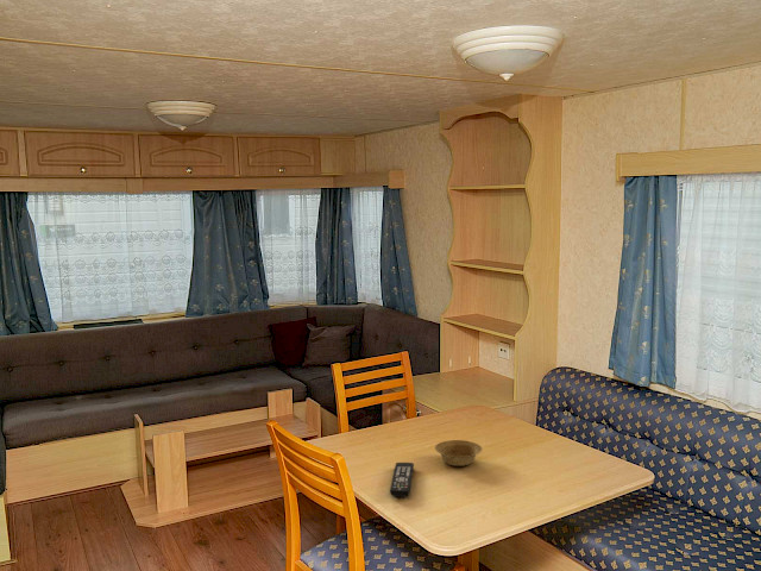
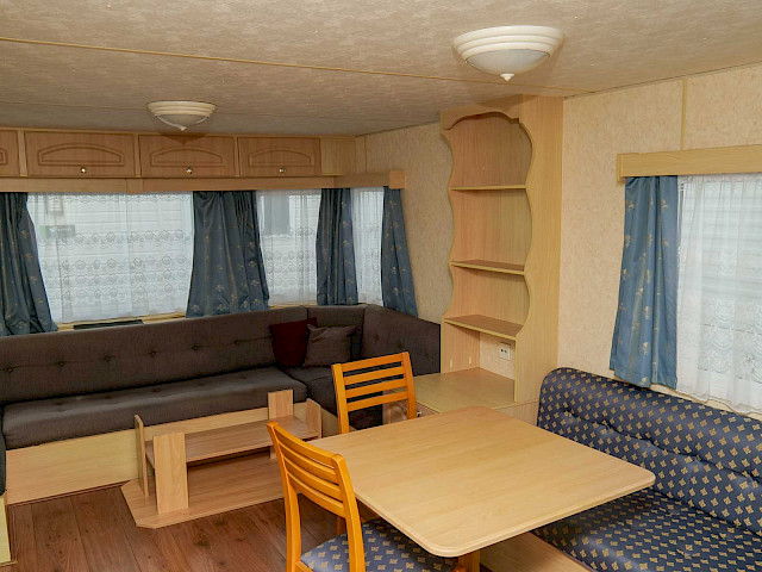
- remote control (402, 478)
- bowl (458, 454)
